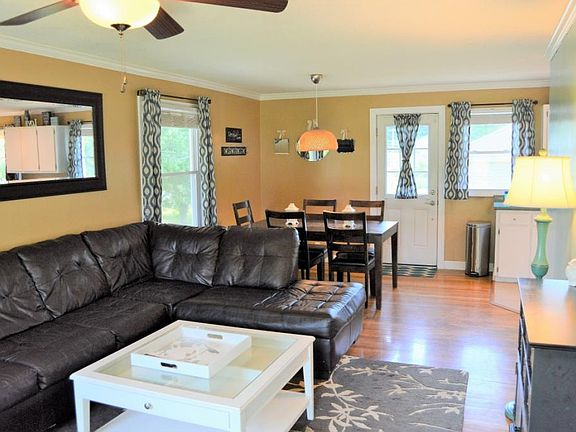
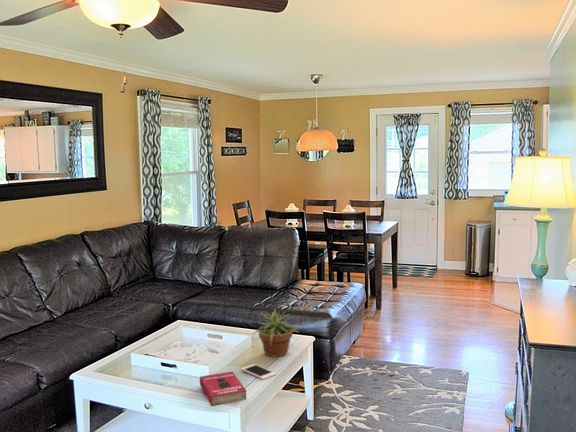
+ book (222, 388)
+ potted plant (274, 331)
+ cell phone (258, 371)
